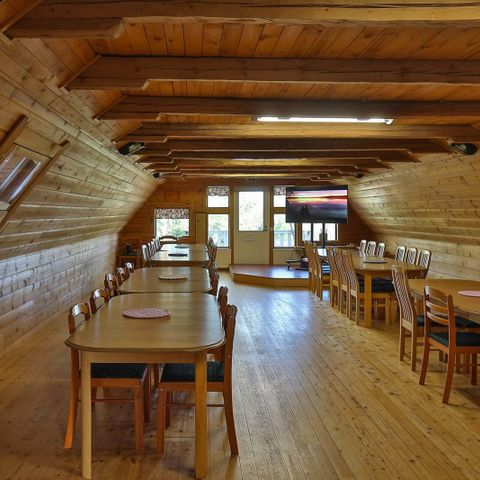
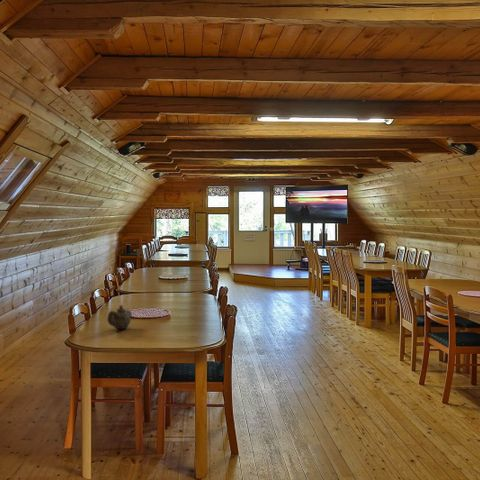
+ teapot (120, 317)
